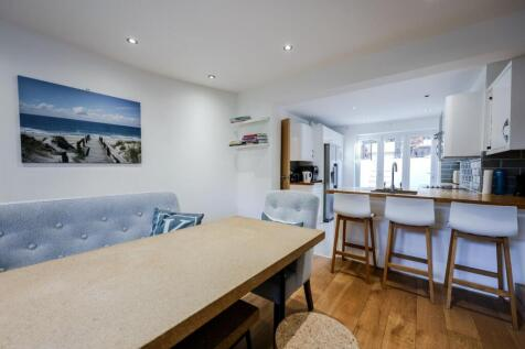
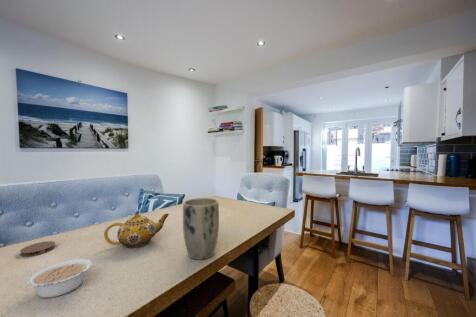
+ teapot (138, 227)
+ legume (64, 276)
+ plant pot (201, 227)
+ coaster (38, 248)
